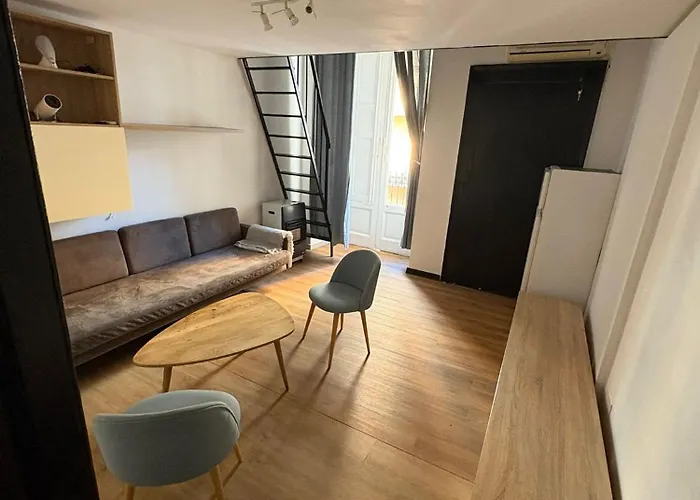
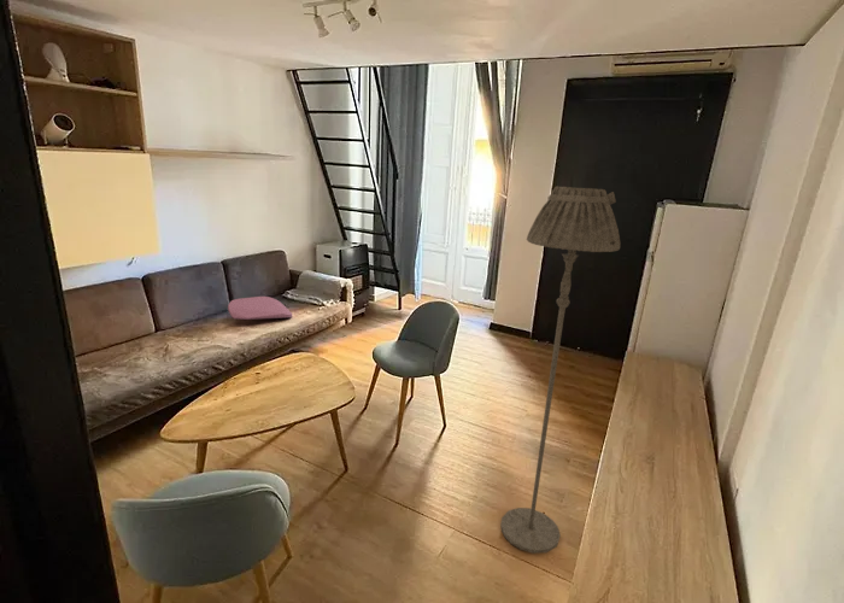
+ floor lamp (552, 376)
+ cushion (259, 309)
